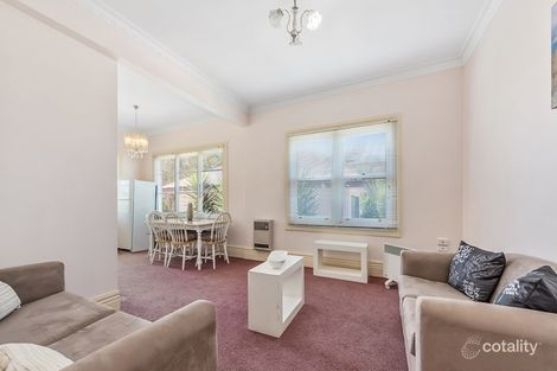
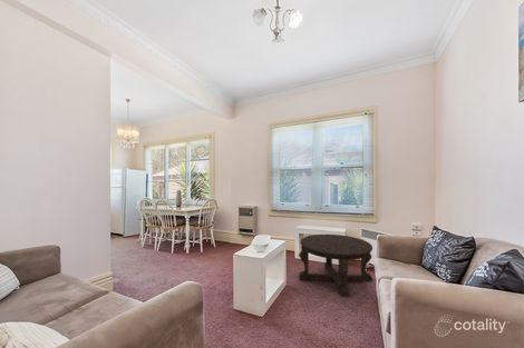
+ coffee table (334, 258)
